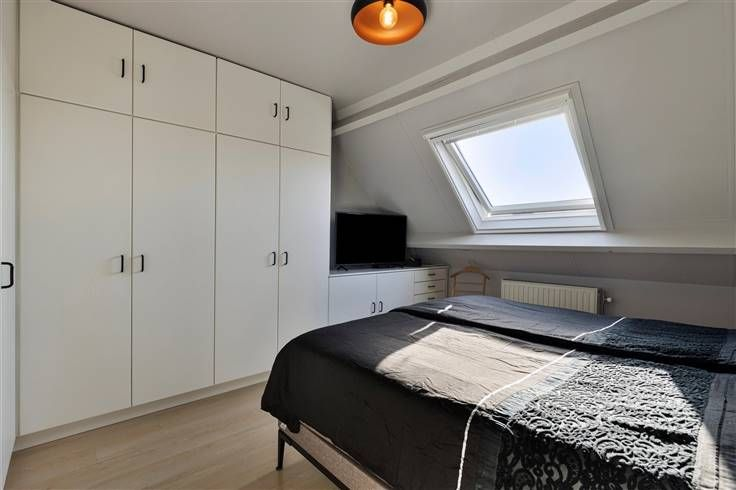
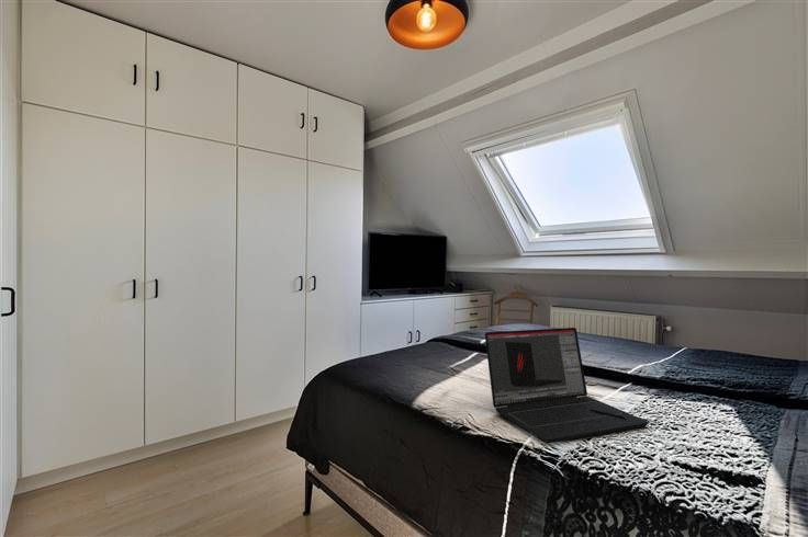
+ laptop (561, 376)
